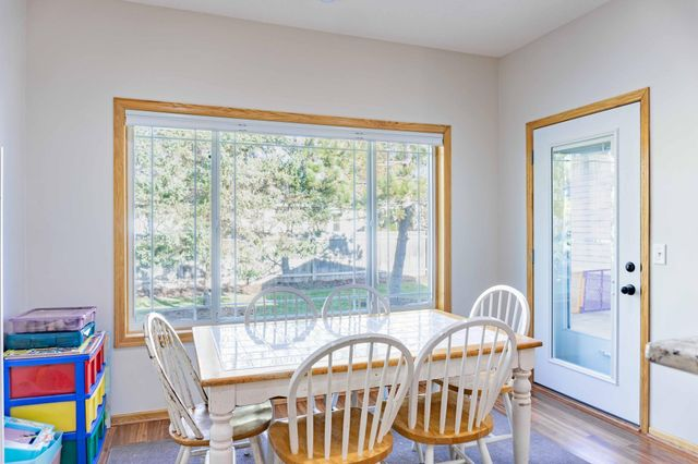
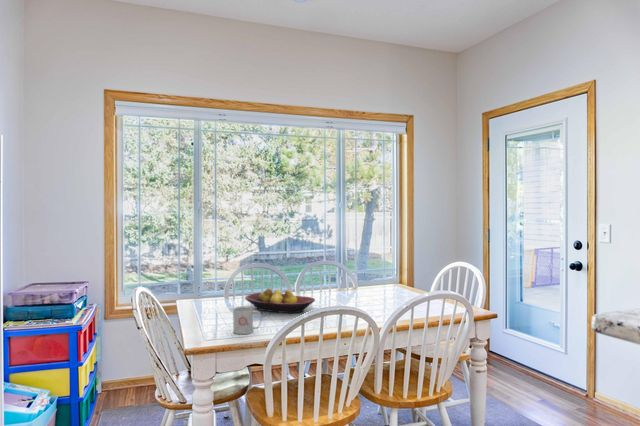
+ fruit bowl (279, 299)
+ mug (247, 320)
